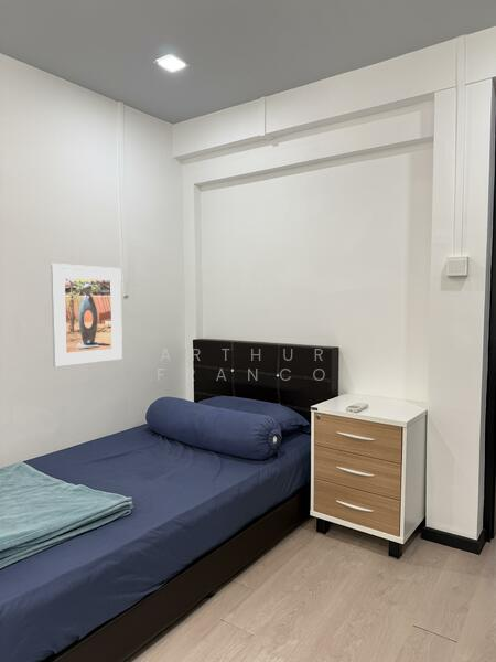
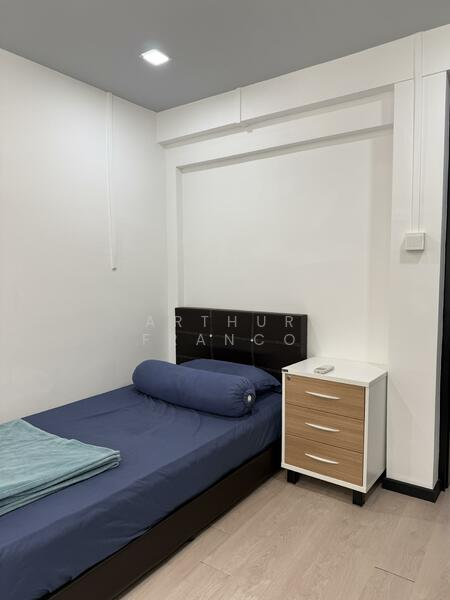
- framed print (88, 314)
